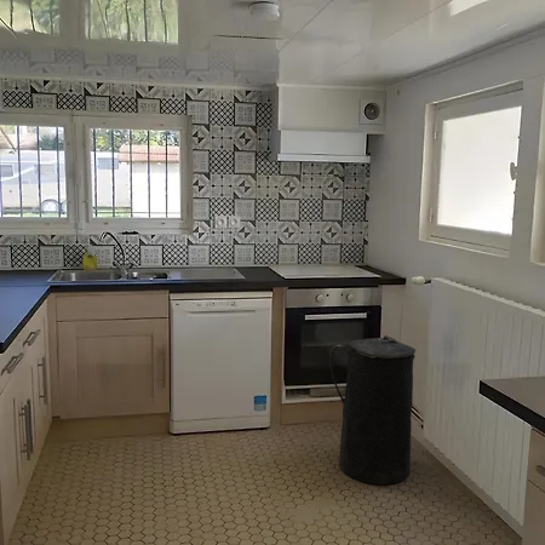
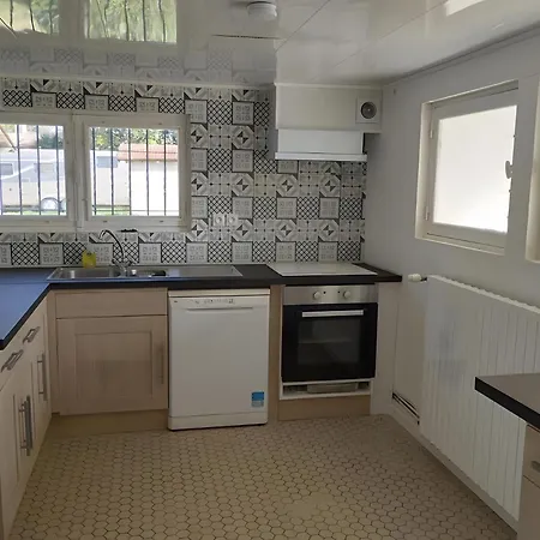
- trash can (372, 402)
